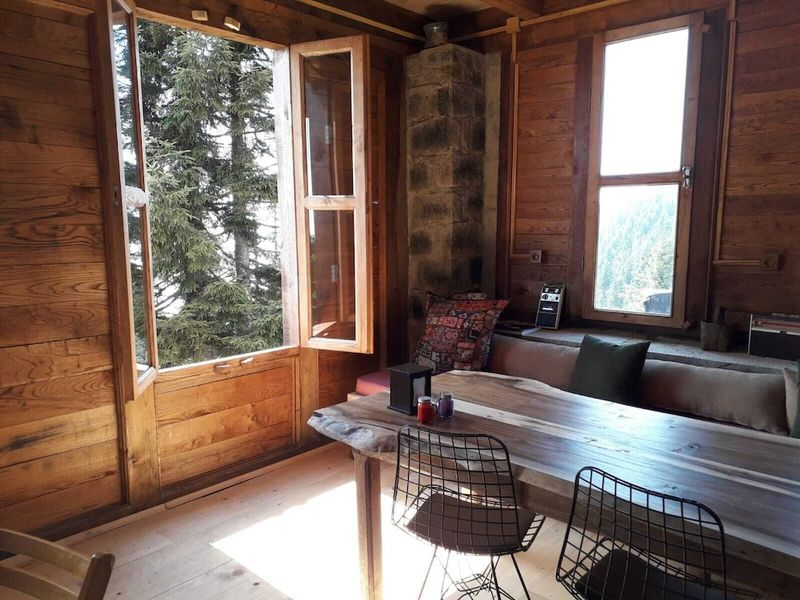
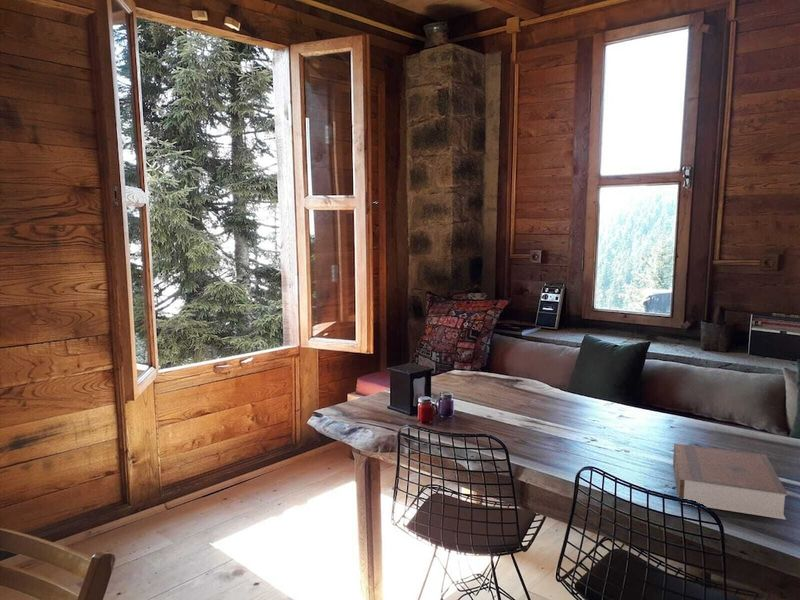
+ book (724, 477)
